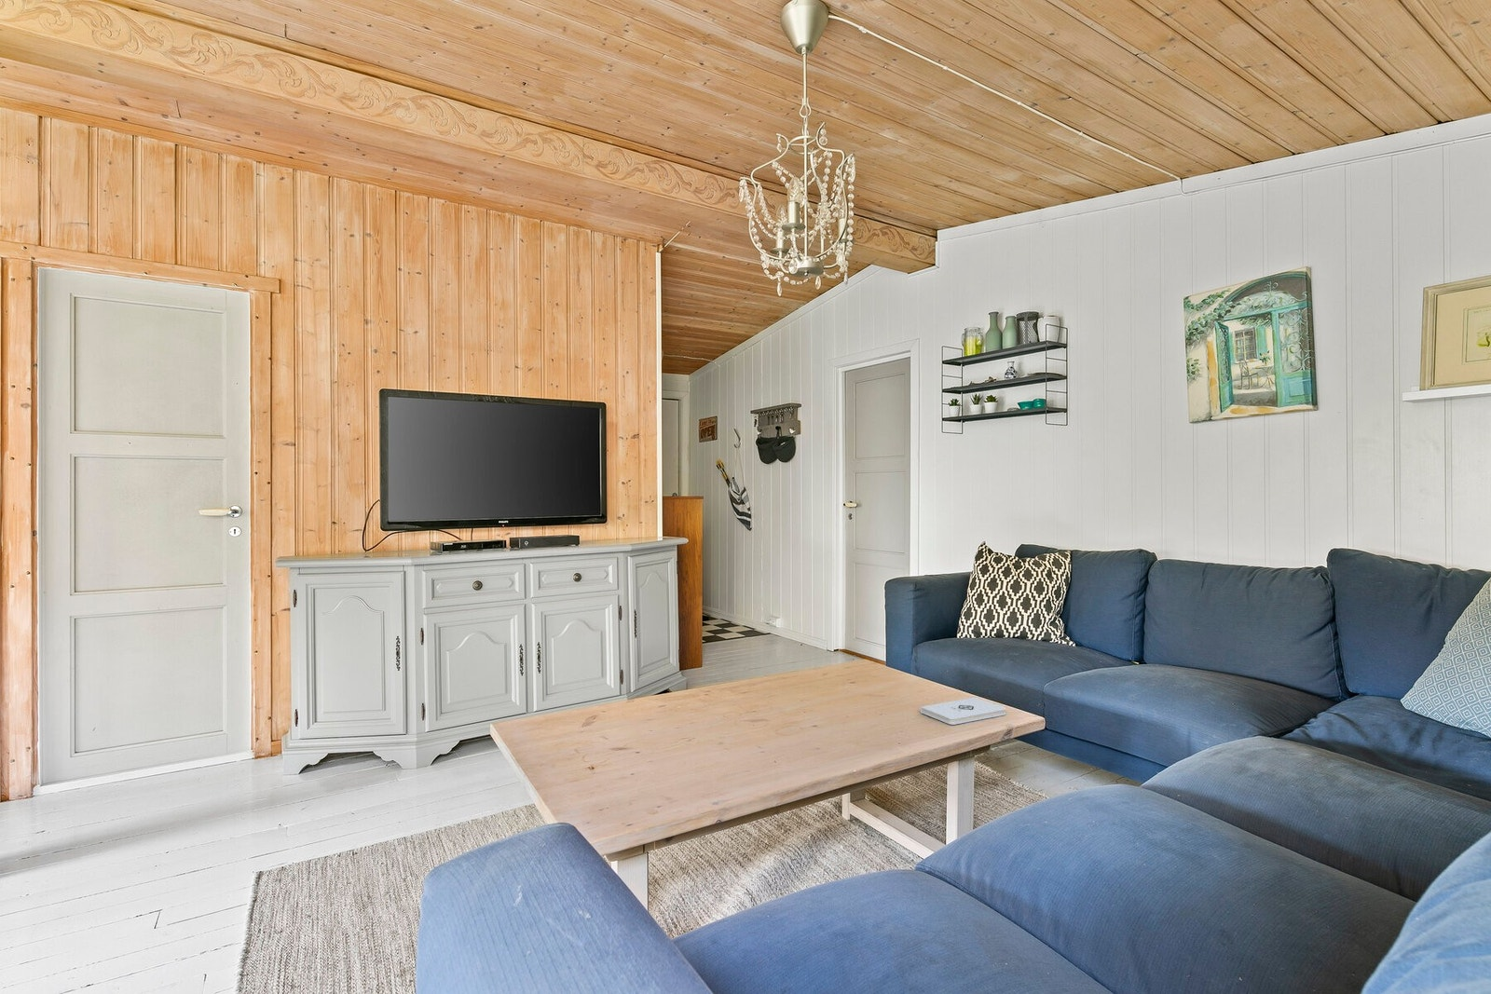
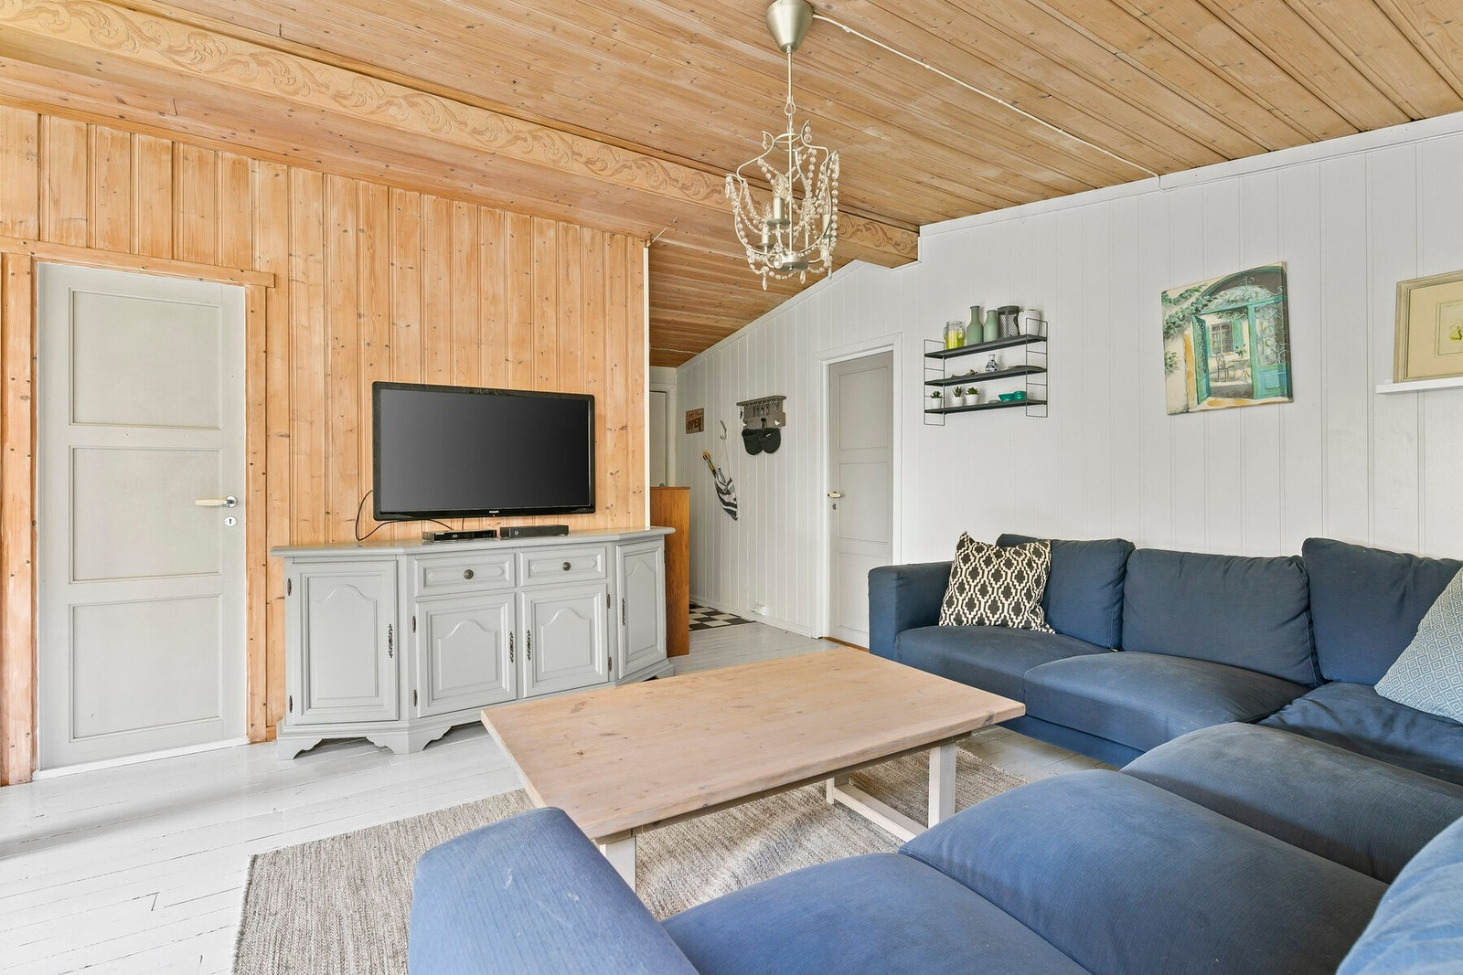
- notepad (964, 710)
